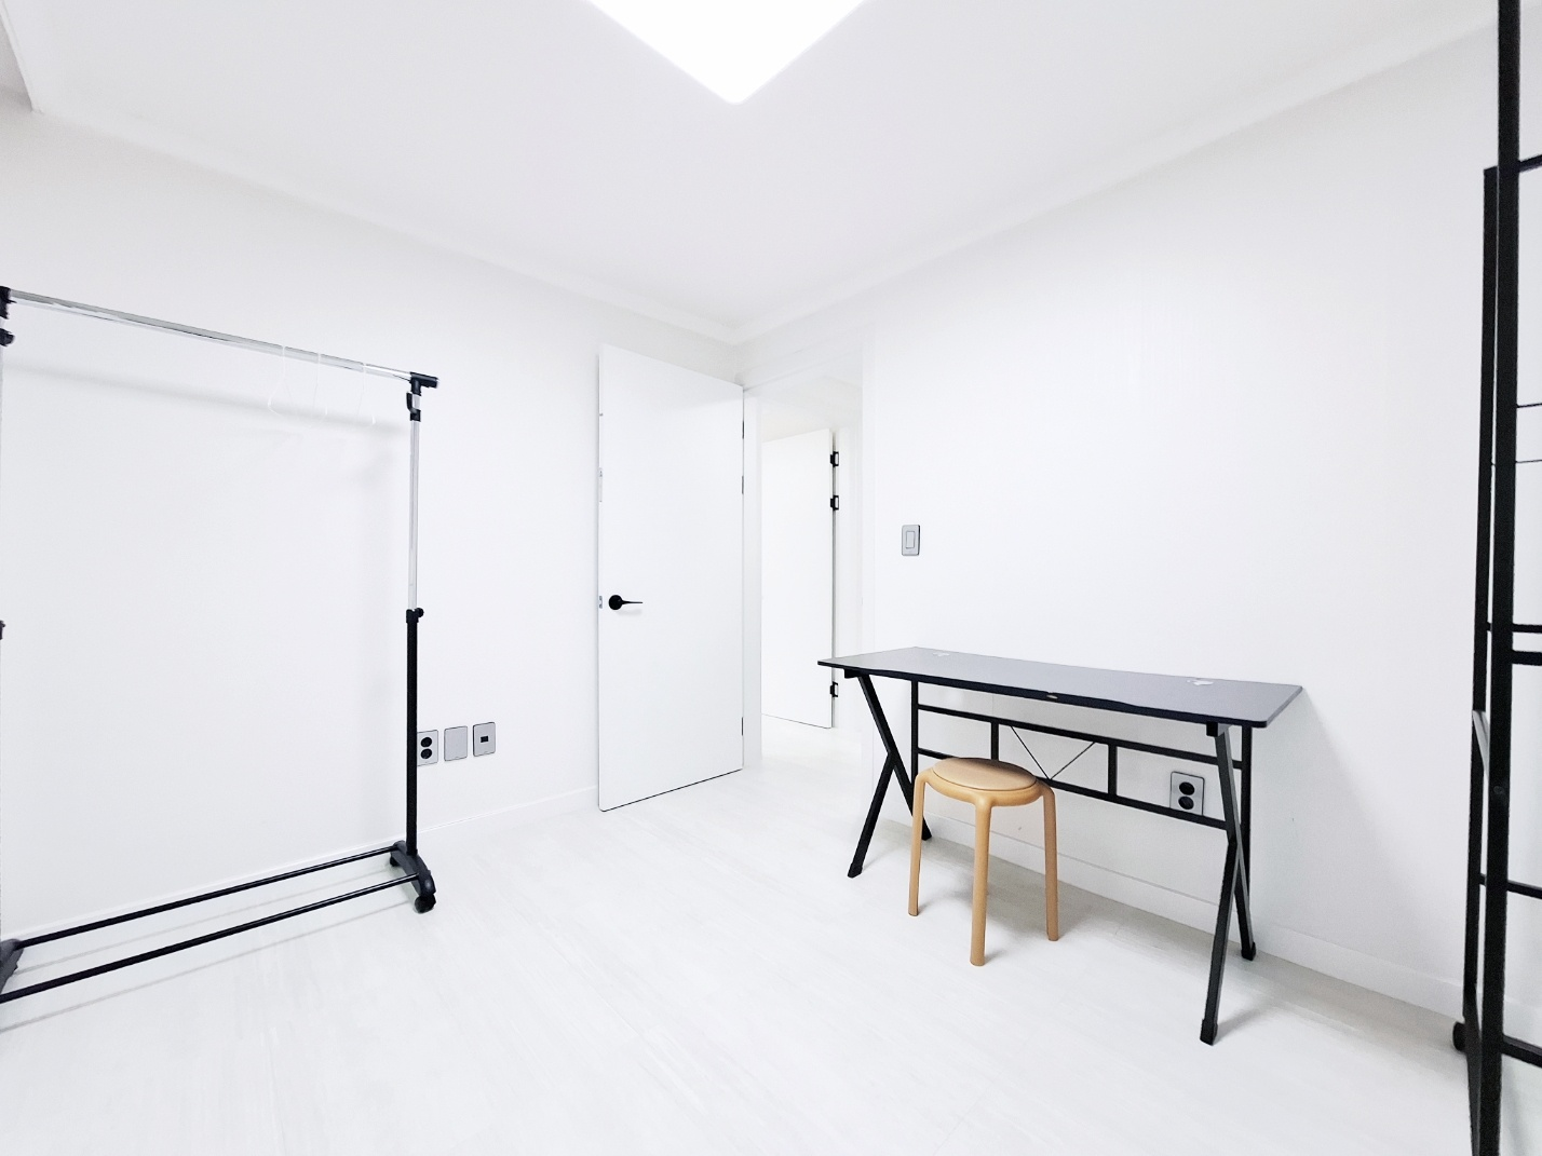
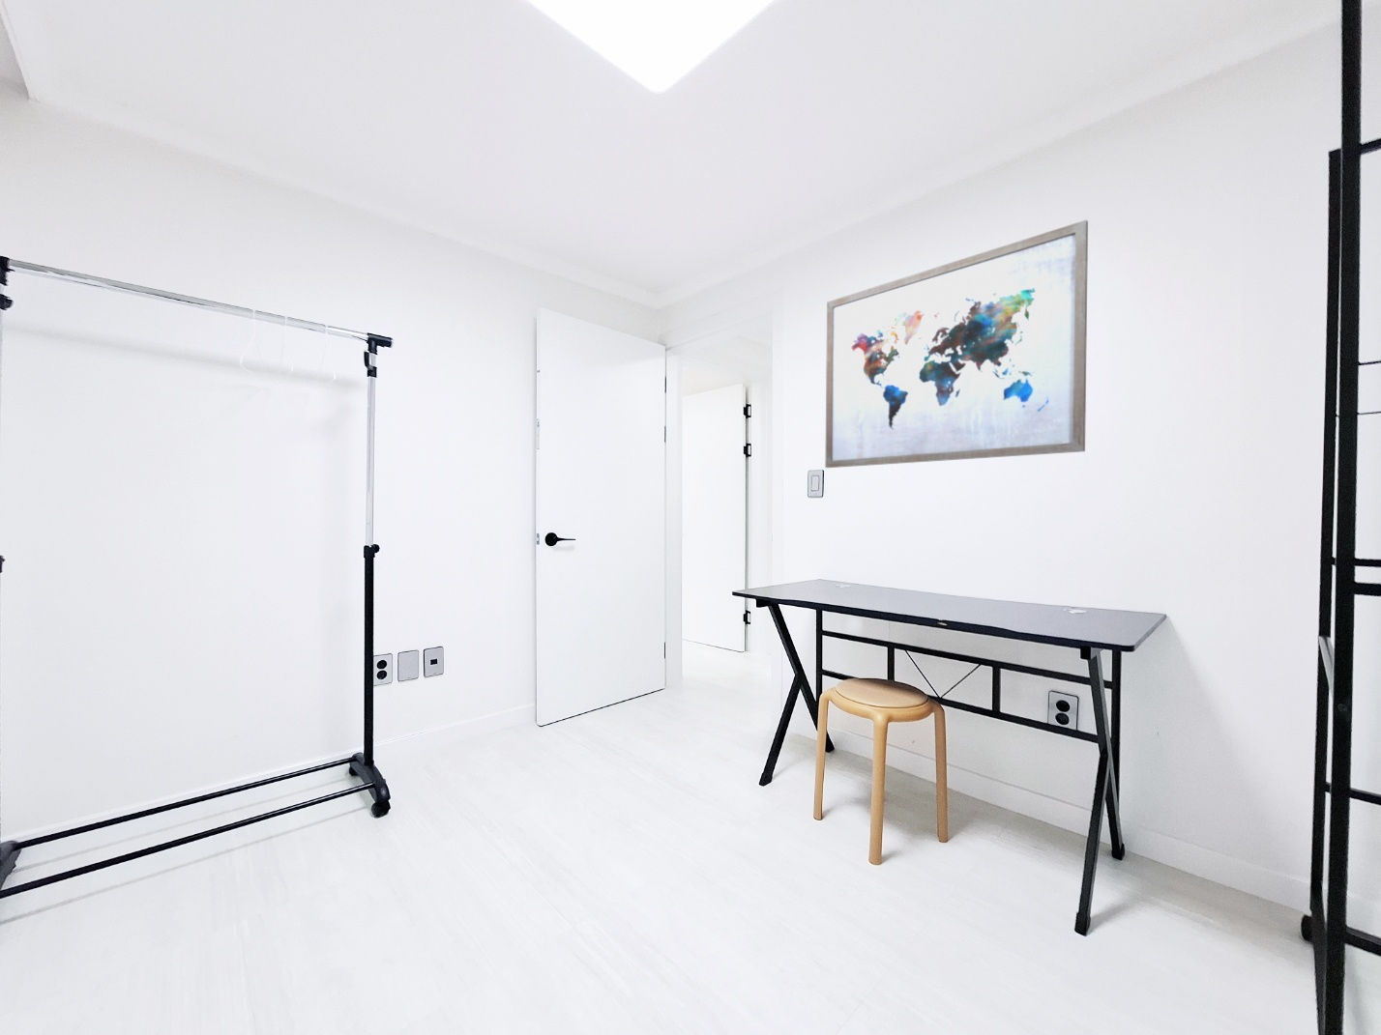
+ wall art (935, 364)
